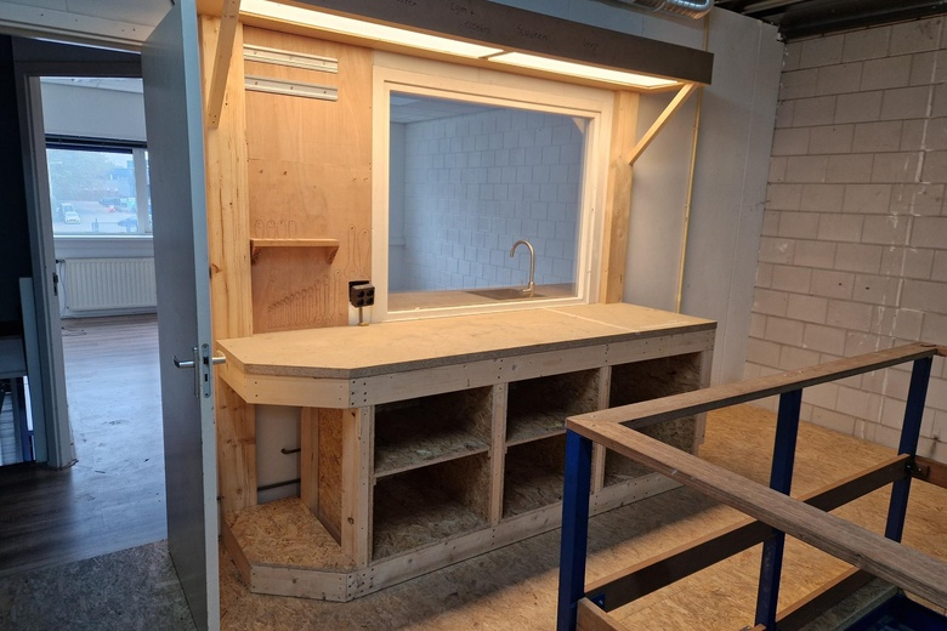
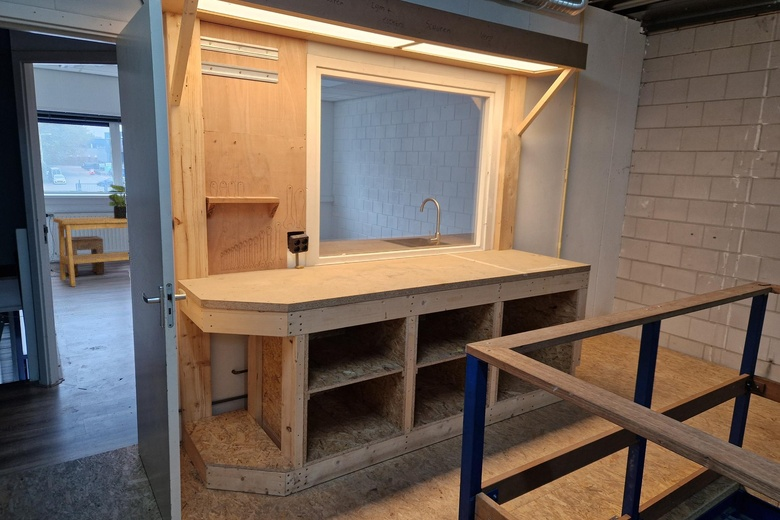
+ side table (103, 253)
+ stool (84, 249)
+ potted plant (122, 201)
